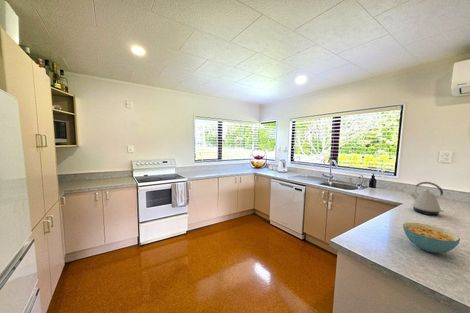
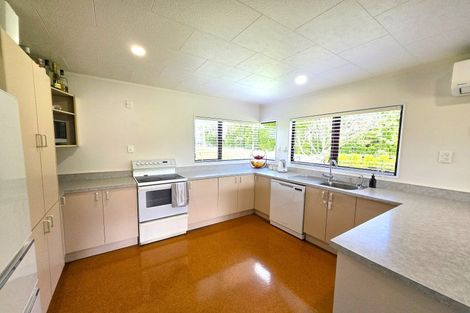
- kettle (426, 197)
- cereal bowl (428, 240)
